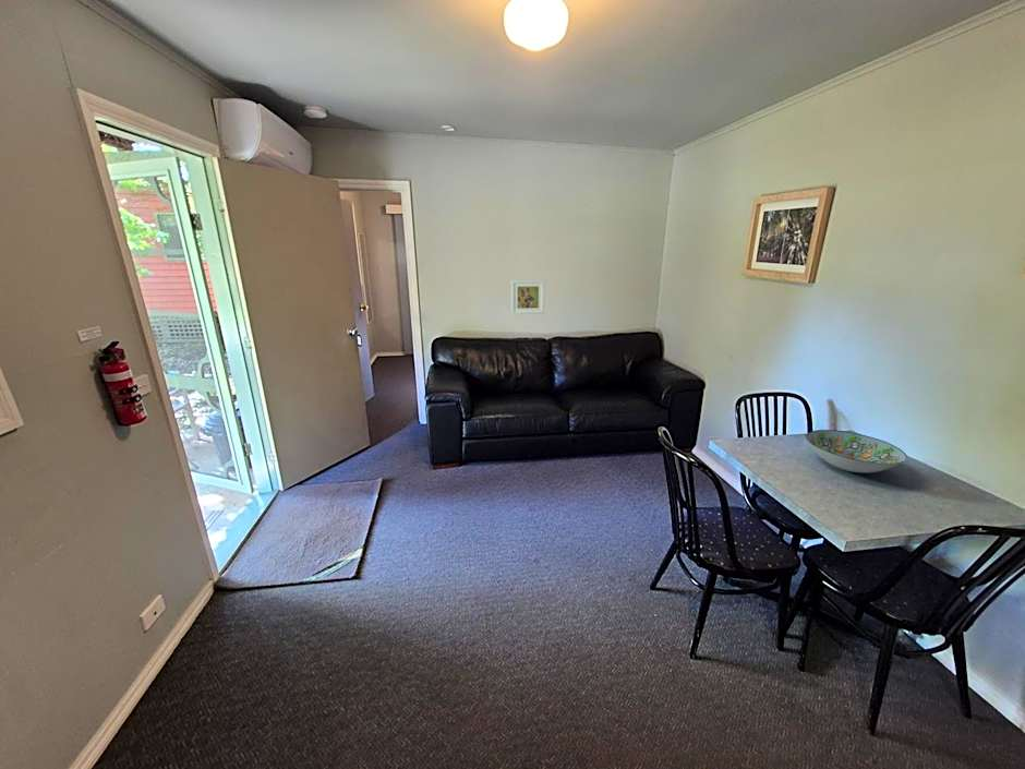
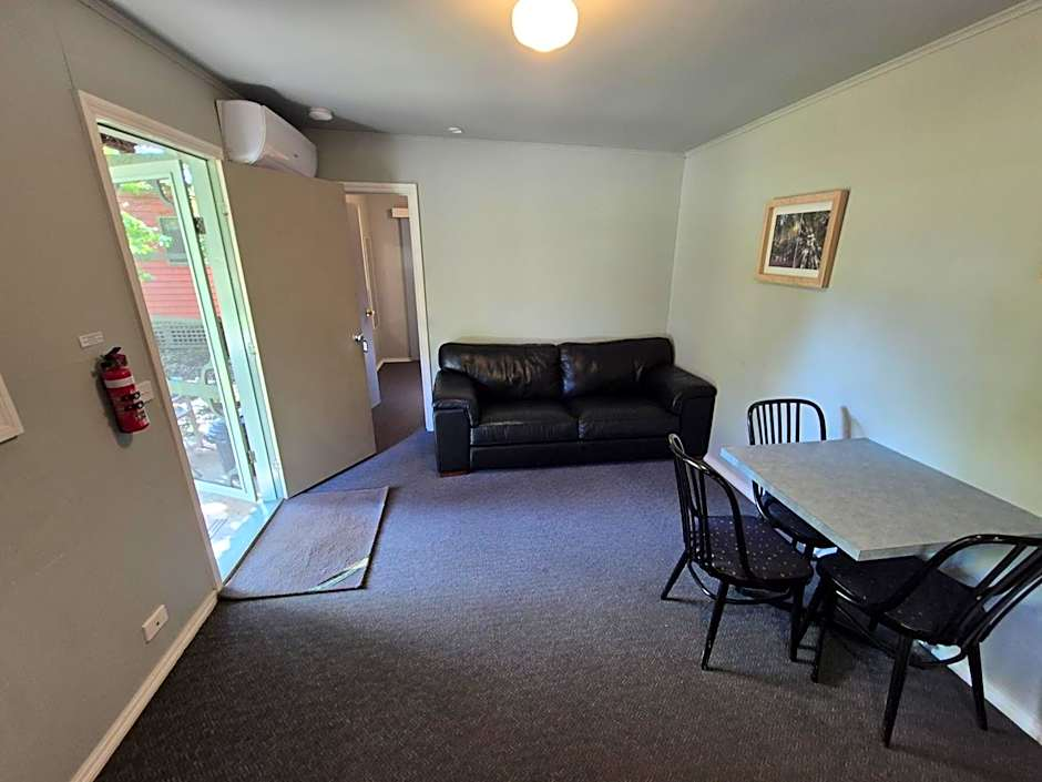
- decorative bowl (851, 456)
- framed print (528, 297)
